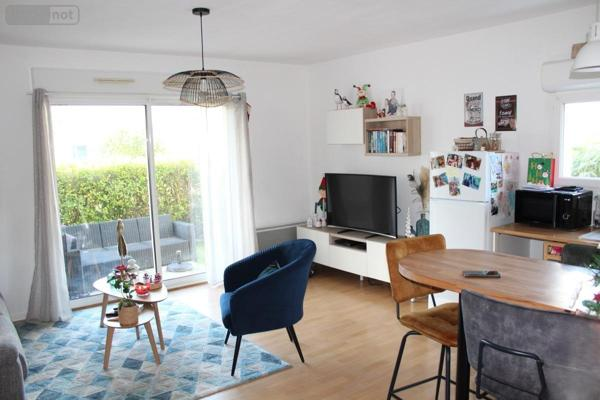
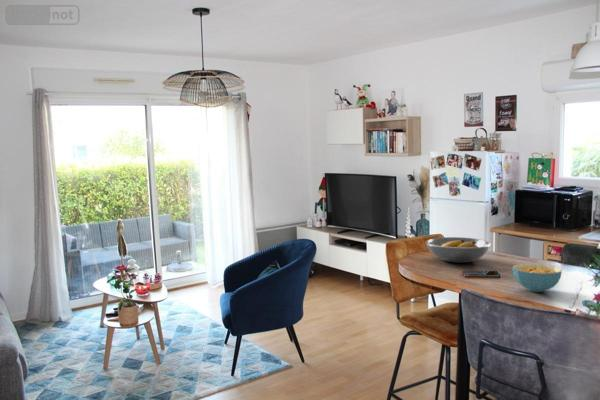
+ cereal bowl (536, 279)
+ fruit bowl (457, 248)
